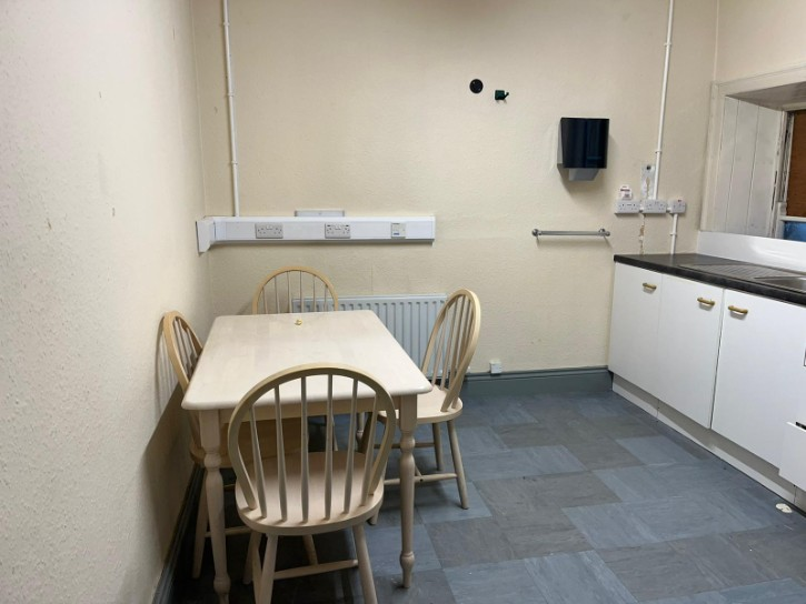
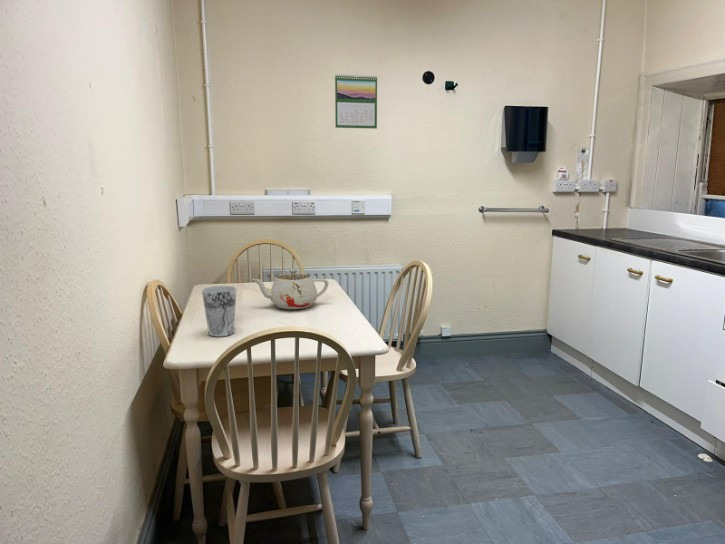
+ cup (220, 311)
+ calendar (356, 101)
+ teapot (291, 287)
